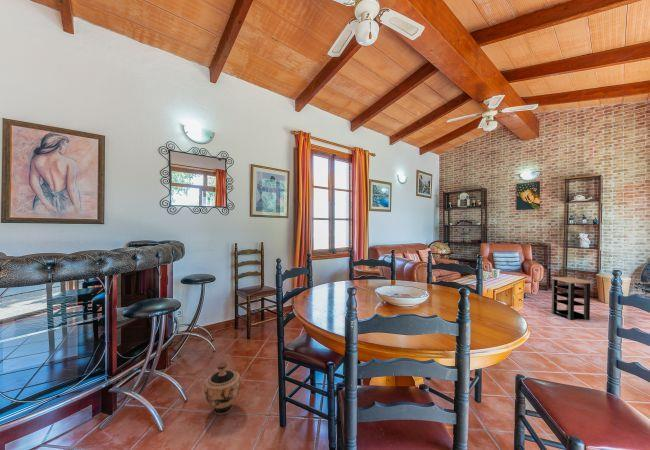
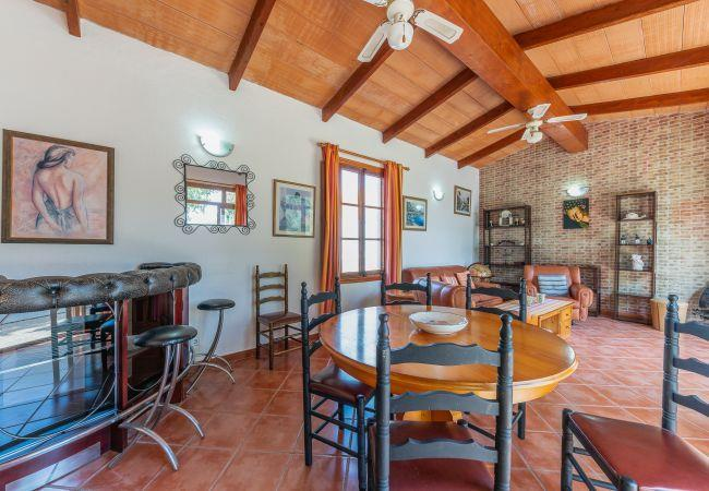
- side table (570, 297)
- ceramic jug (222, 386)
